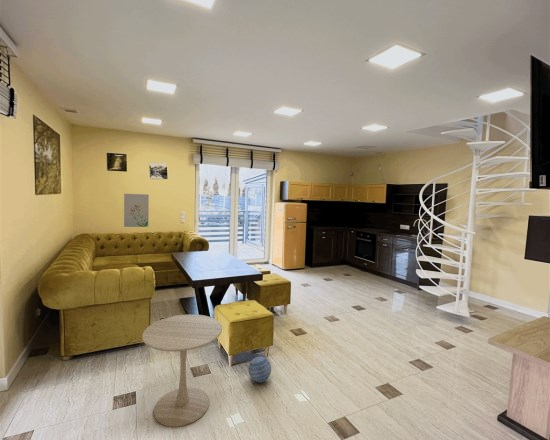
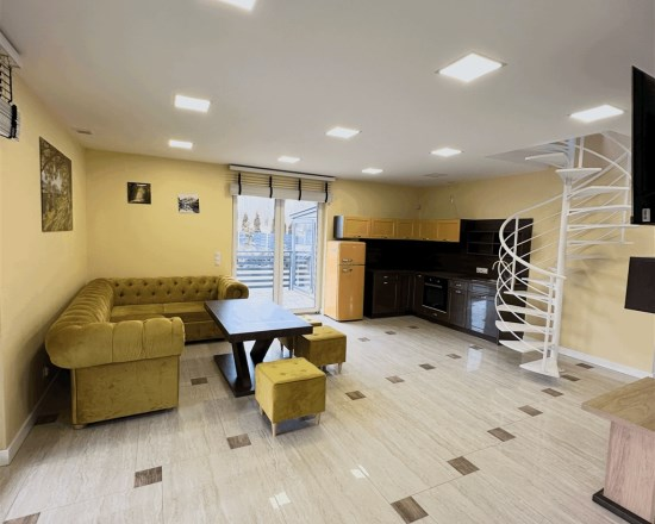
- decorative ball (259, 369)
- side table (183, 368)
- wall art (136, 210)
